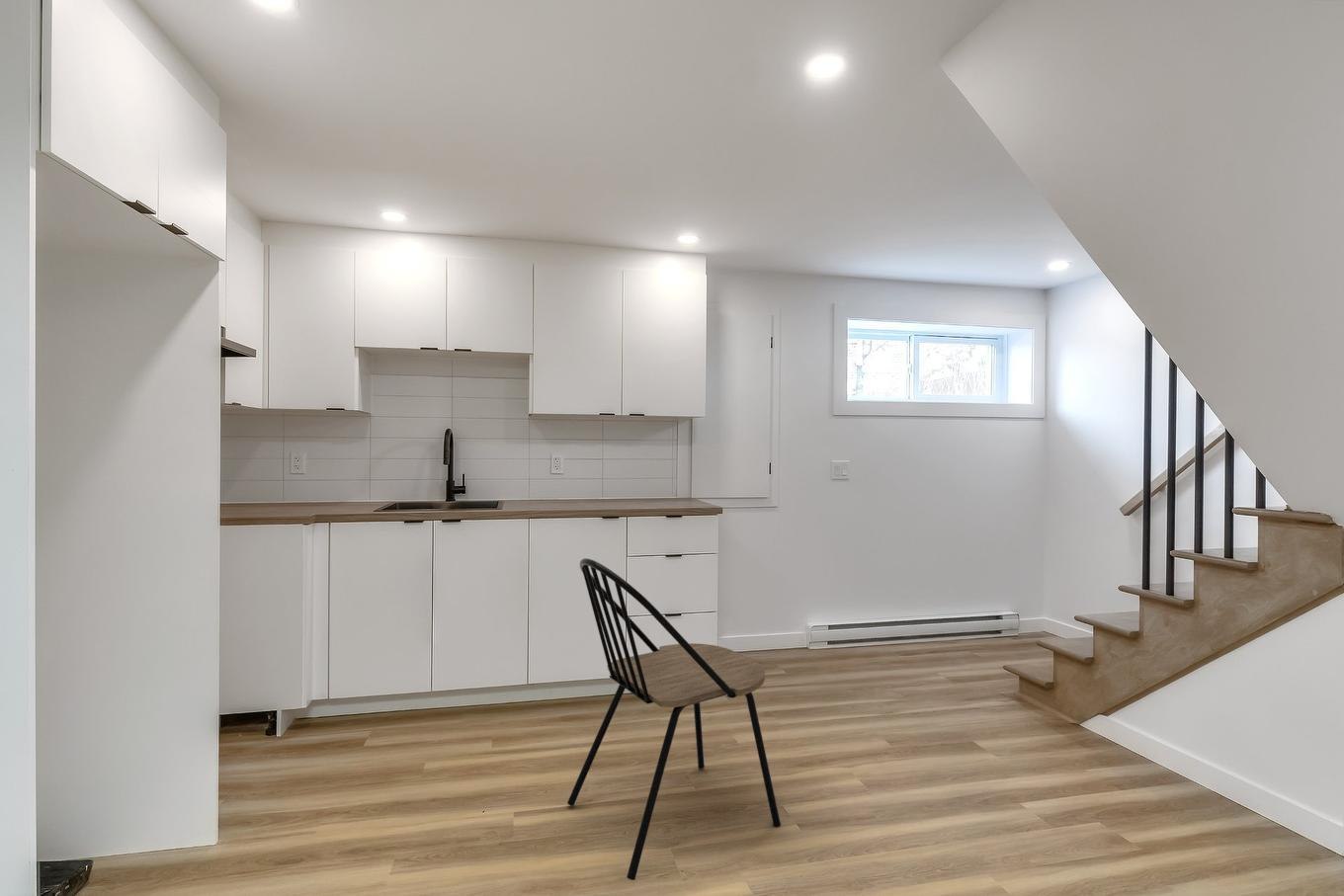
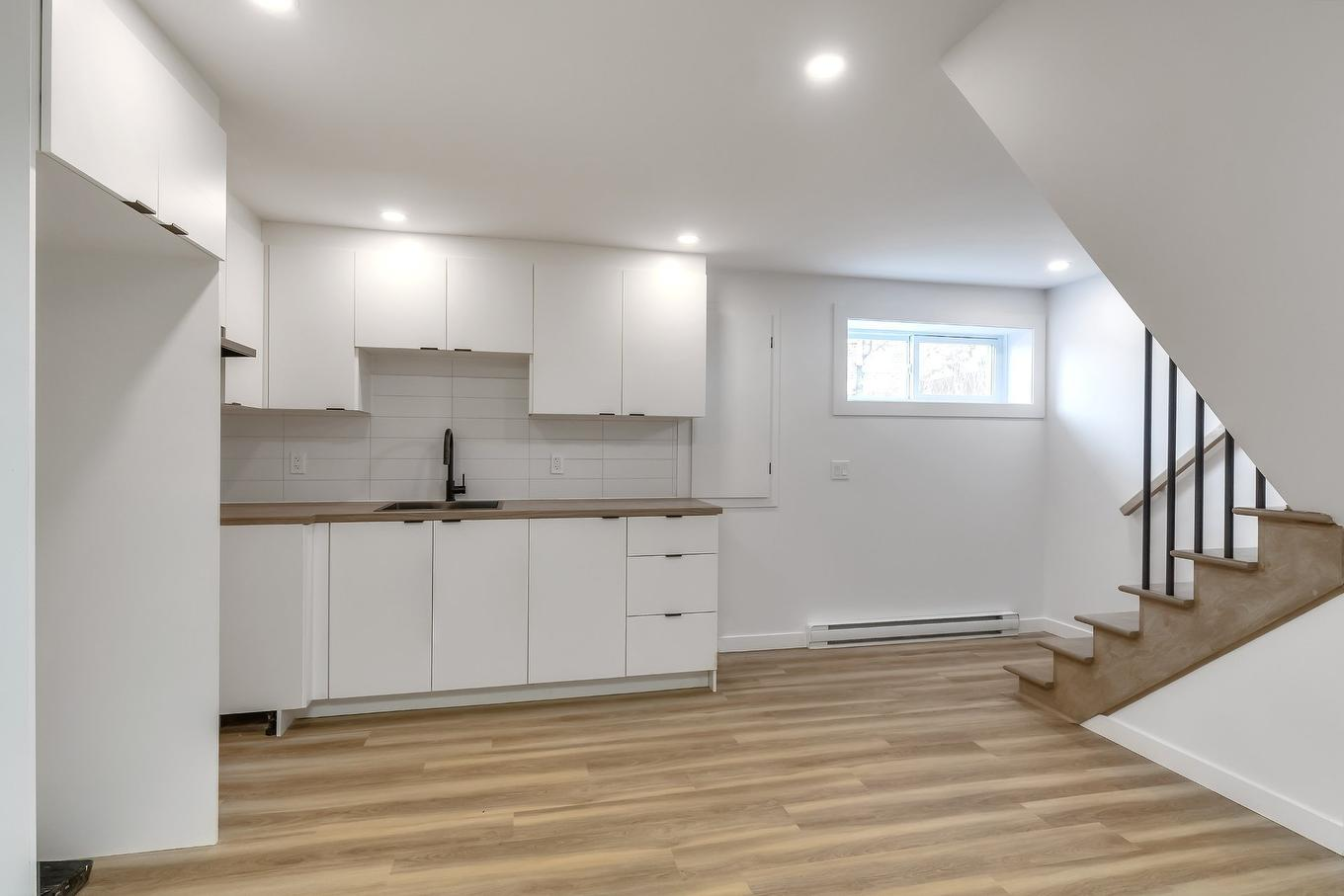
- dining chair (673, 684)
